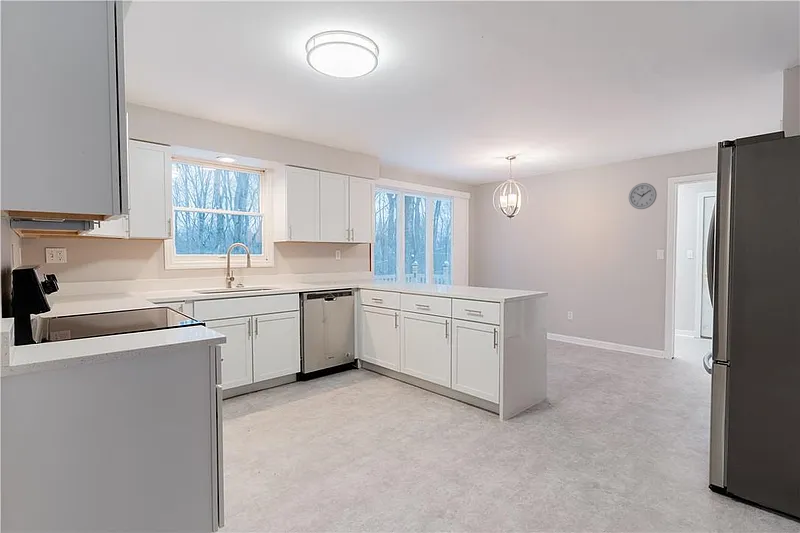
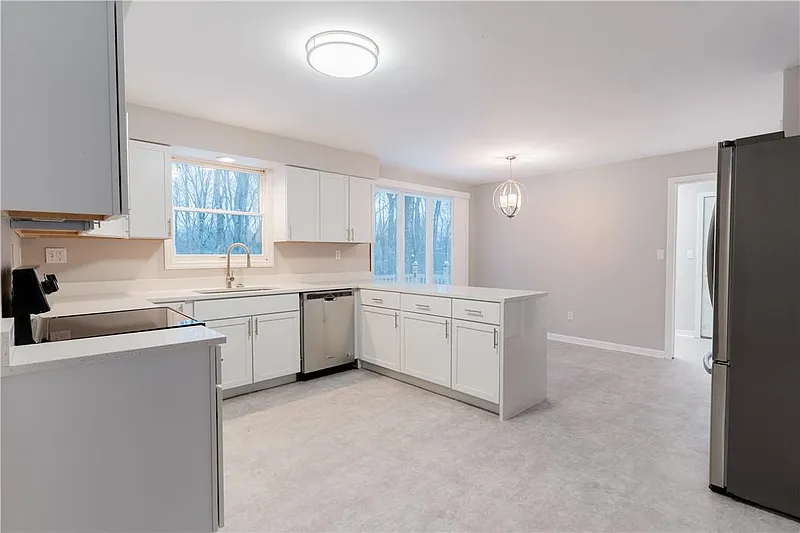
- wall clock (642, 196)
